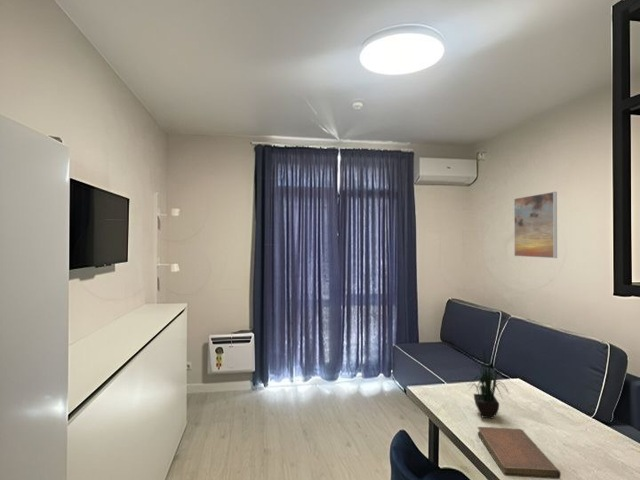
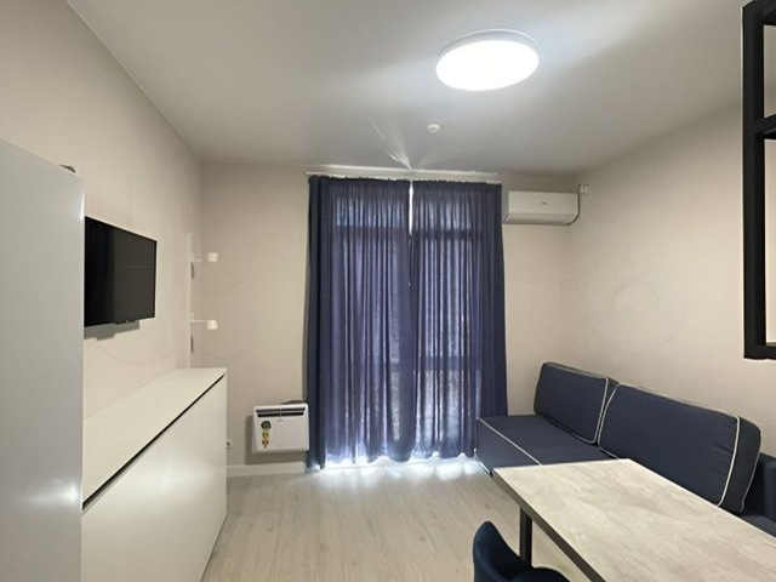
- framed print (534, 226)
- potted plant (488, 374)
- notebook (514, 449)
